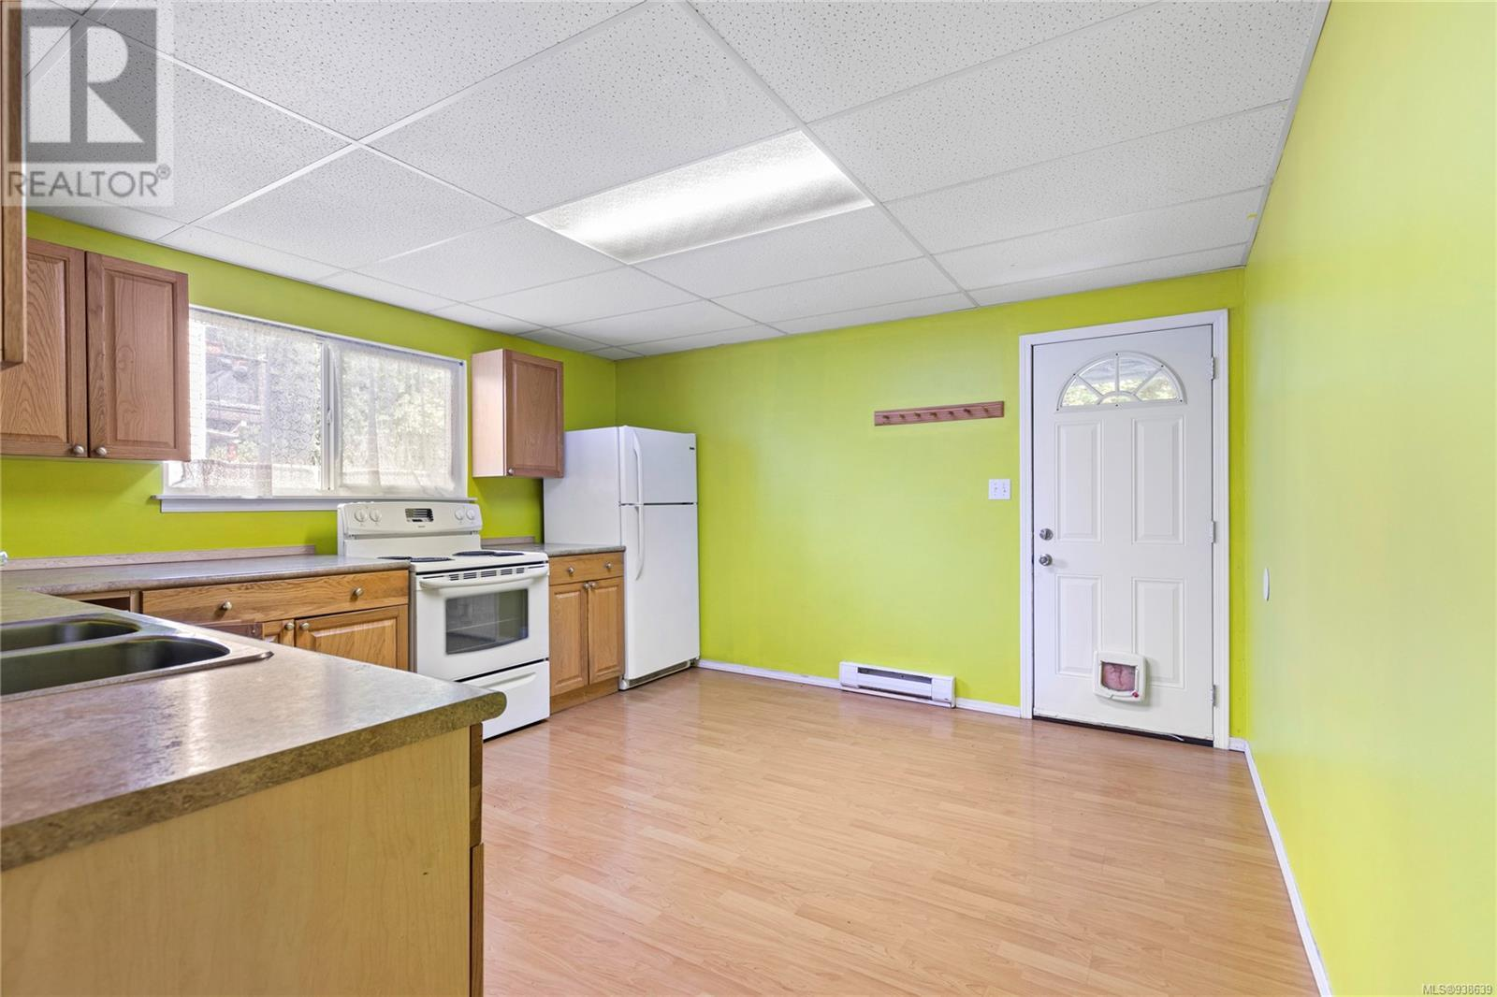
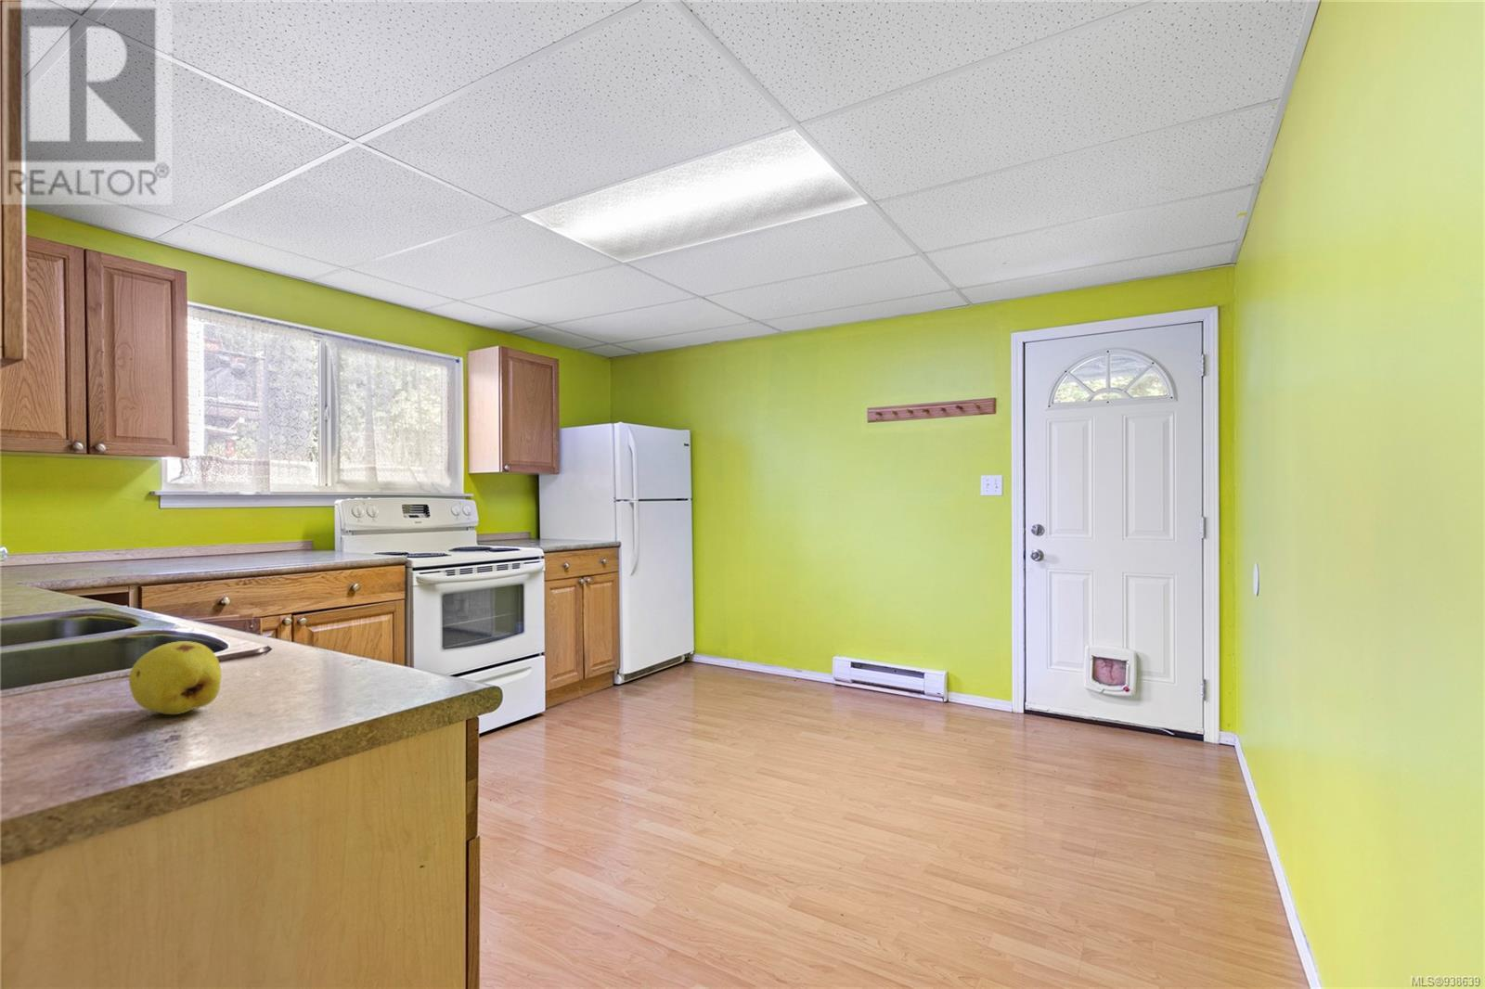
+ fruit (176, 674)
